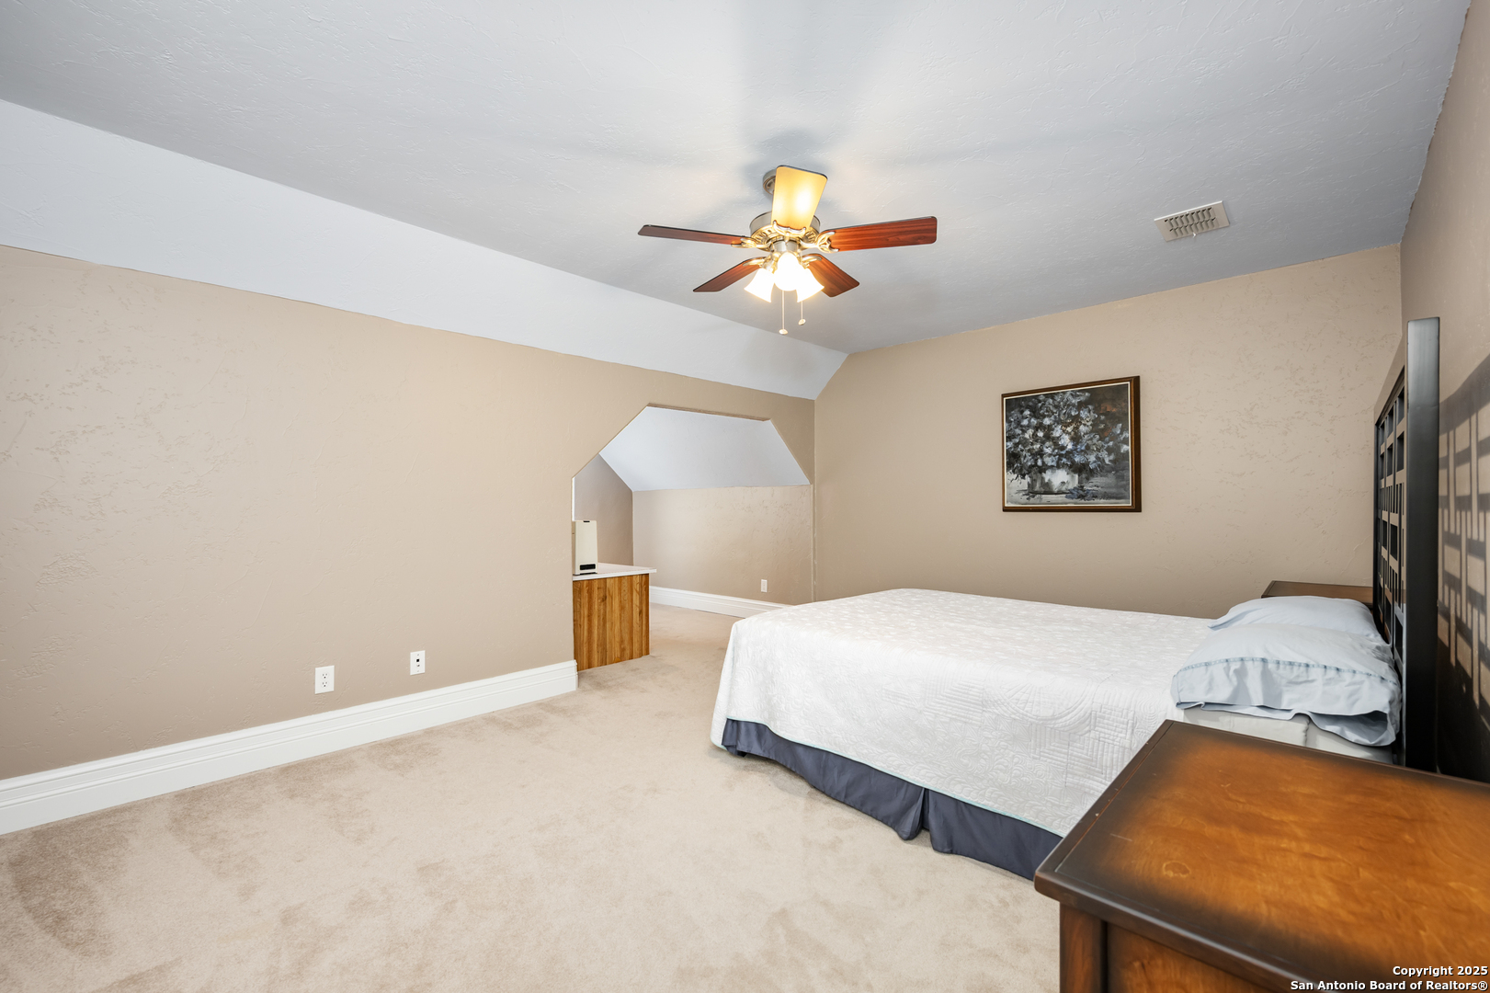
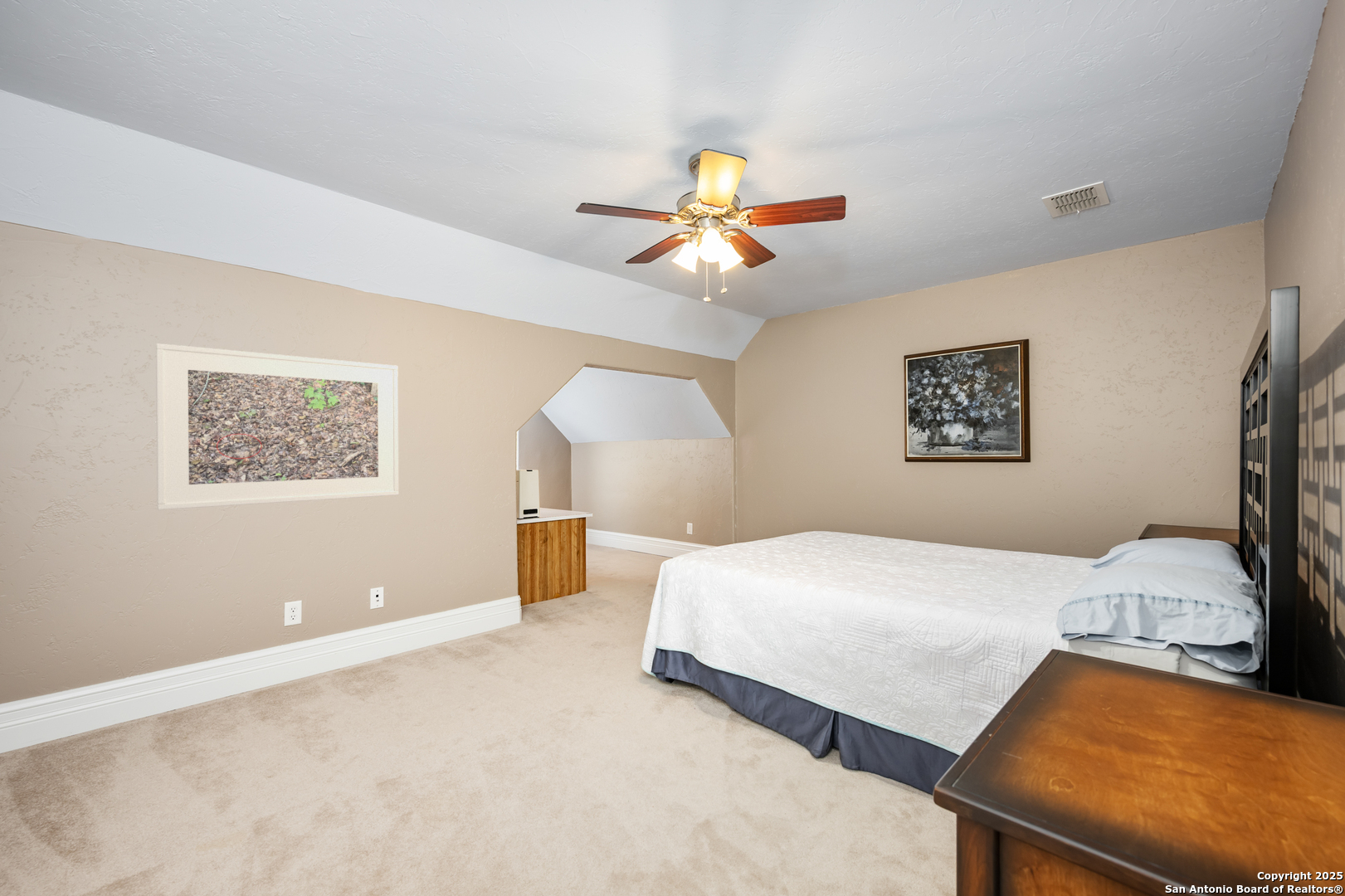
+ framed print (292, 428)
